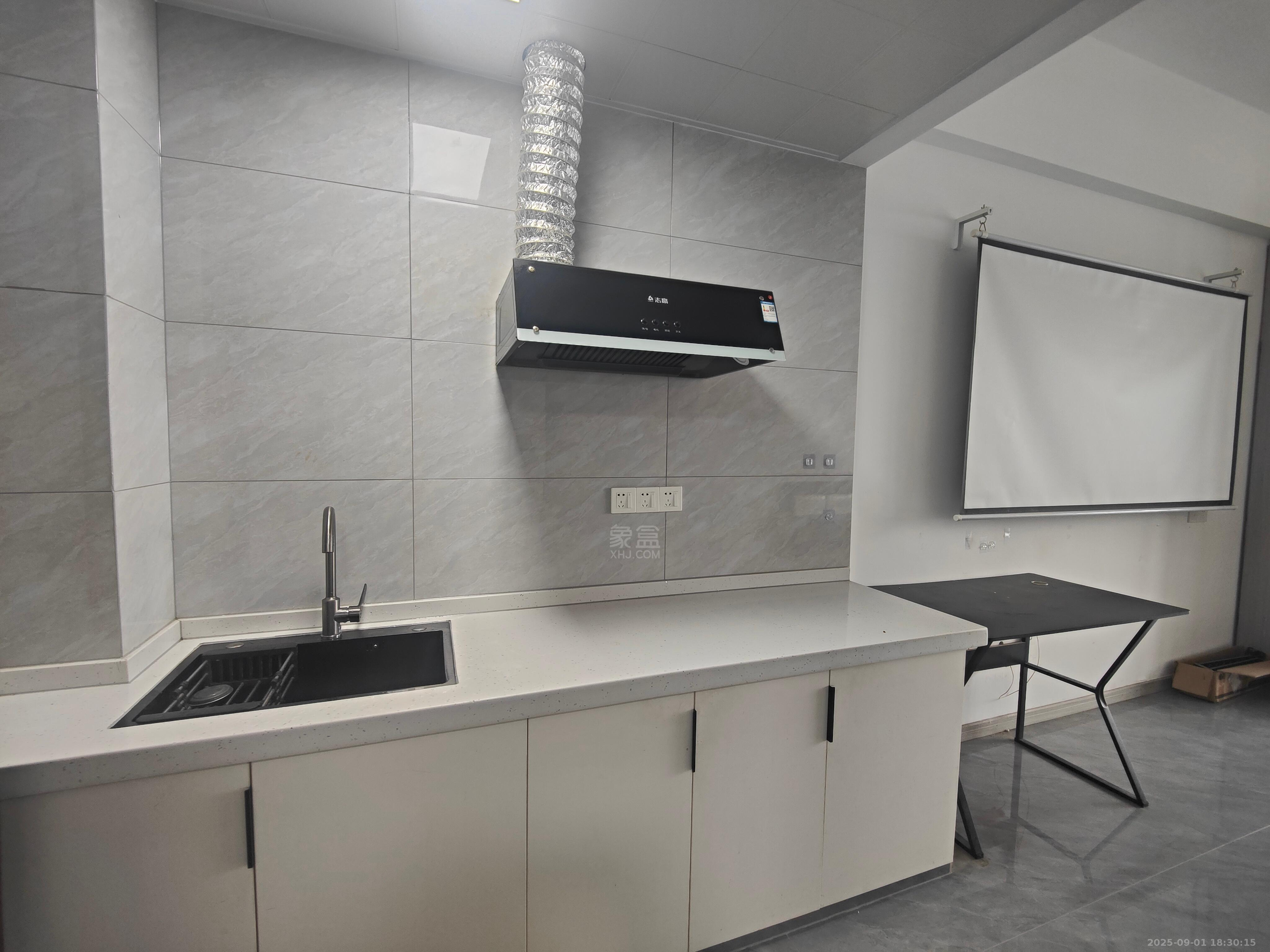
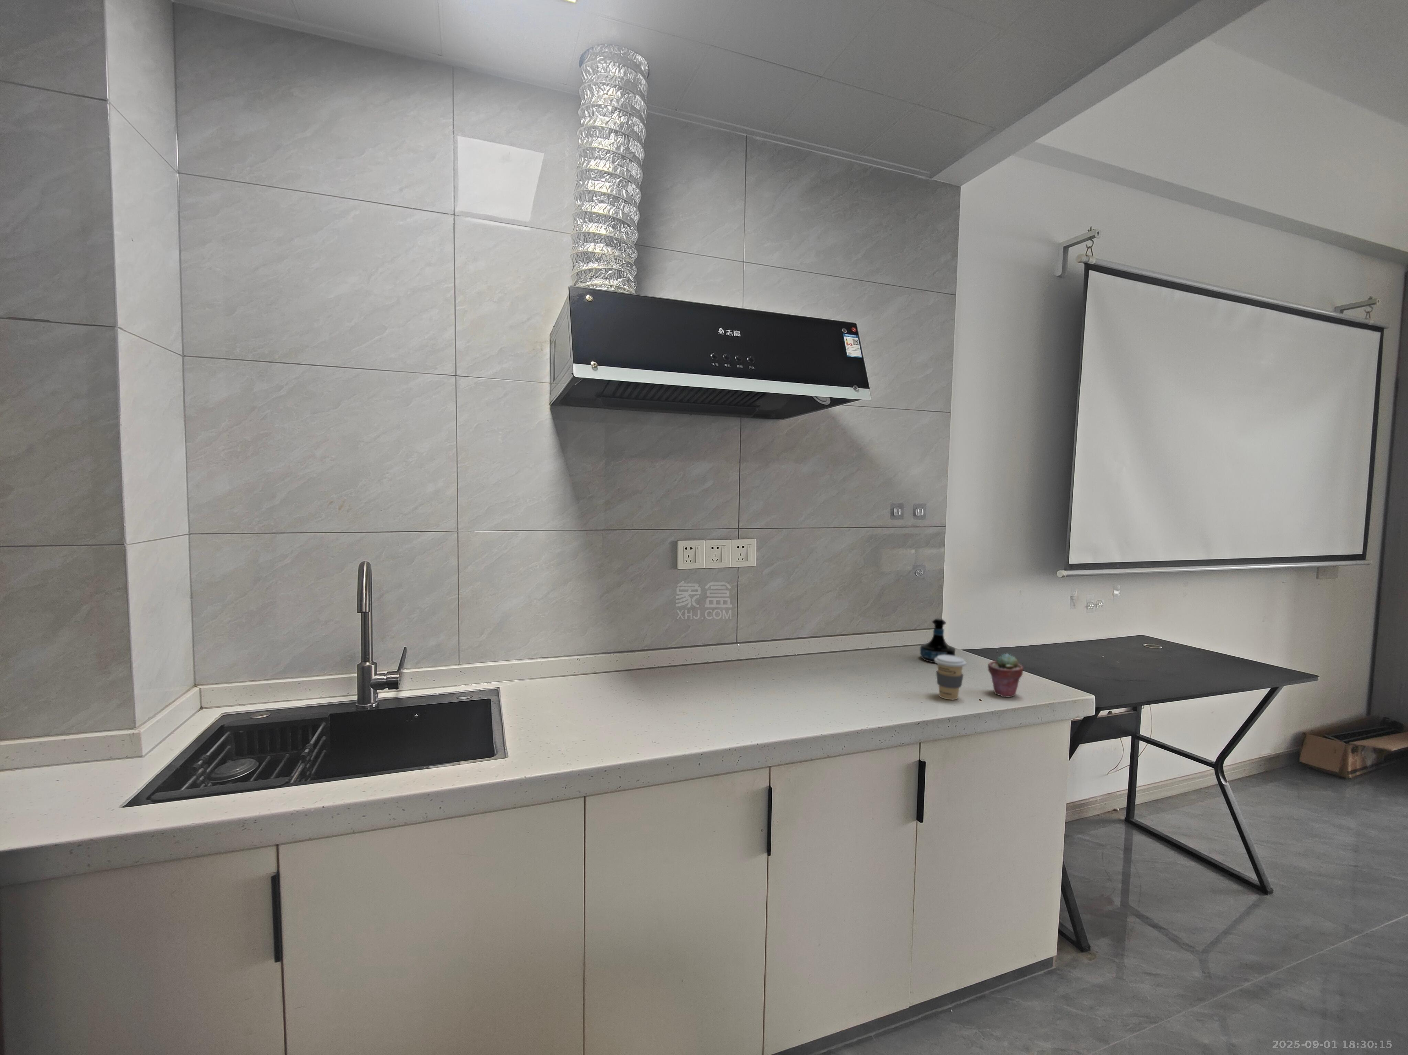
+ tequila bottle (938, 639)
+ potted succulent (1006, 673)
+ coffee cup (949, 677)
